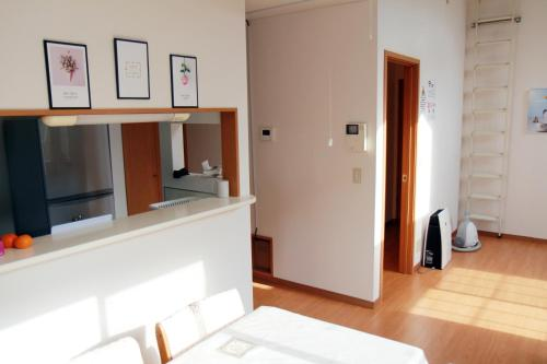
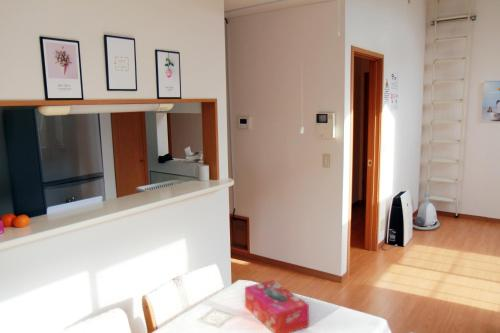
+ tissue box (275, 305)
